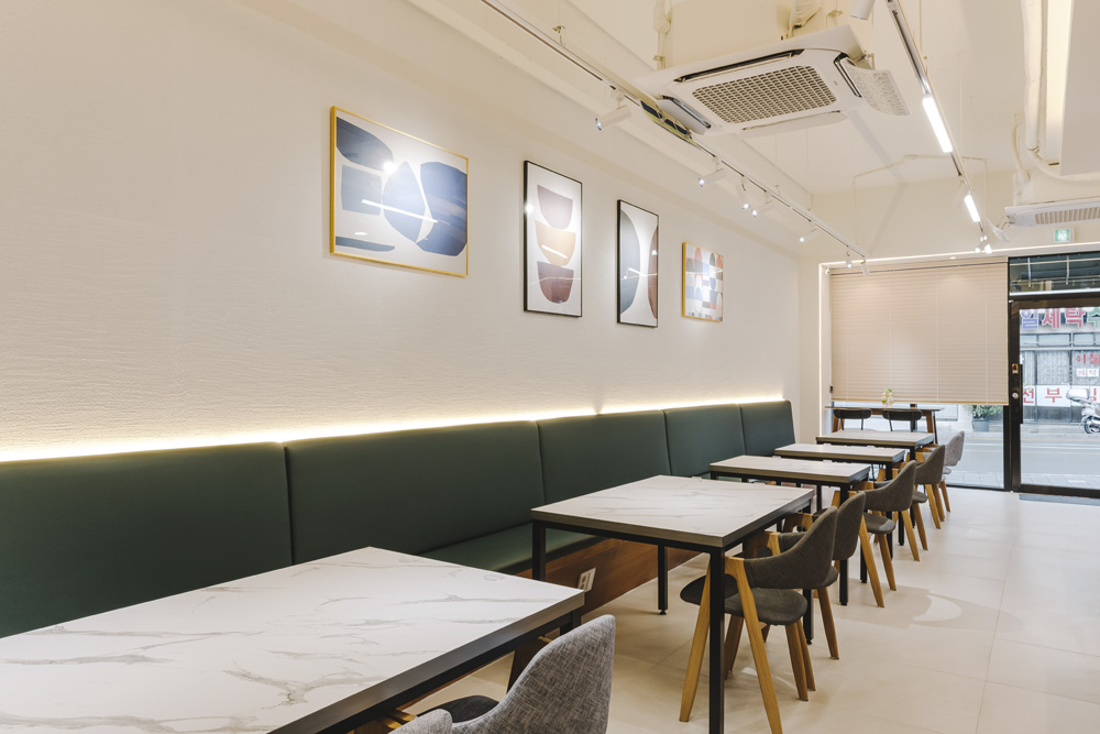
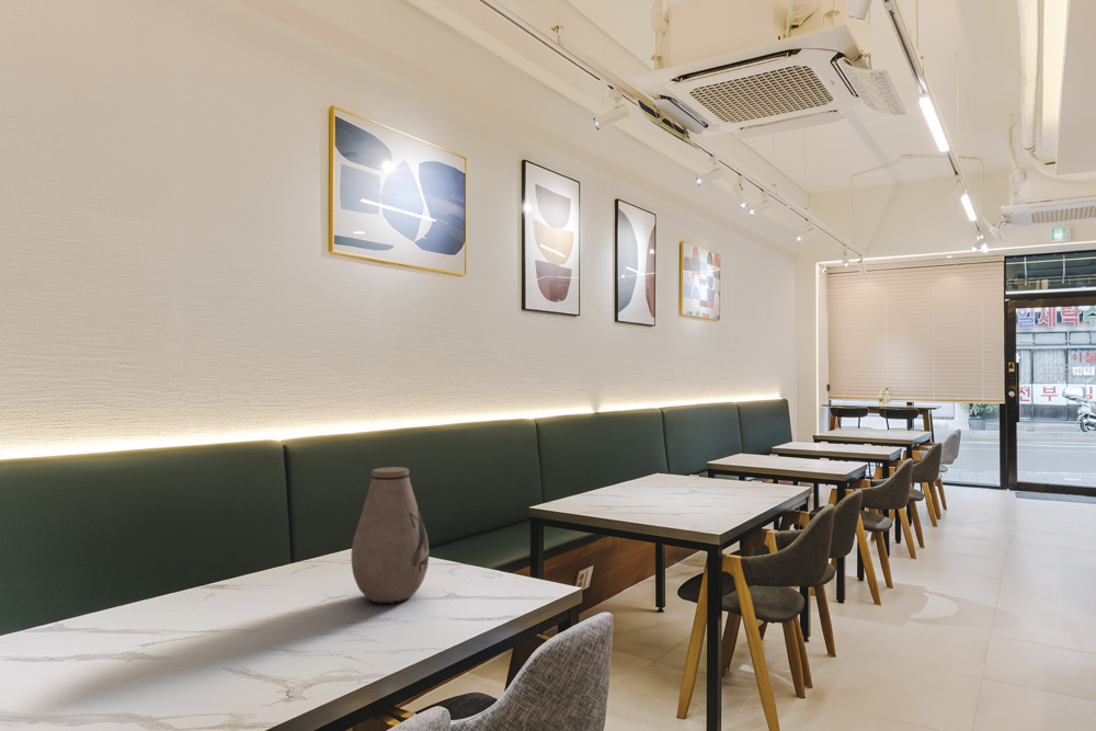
+ vase (390, 533)
